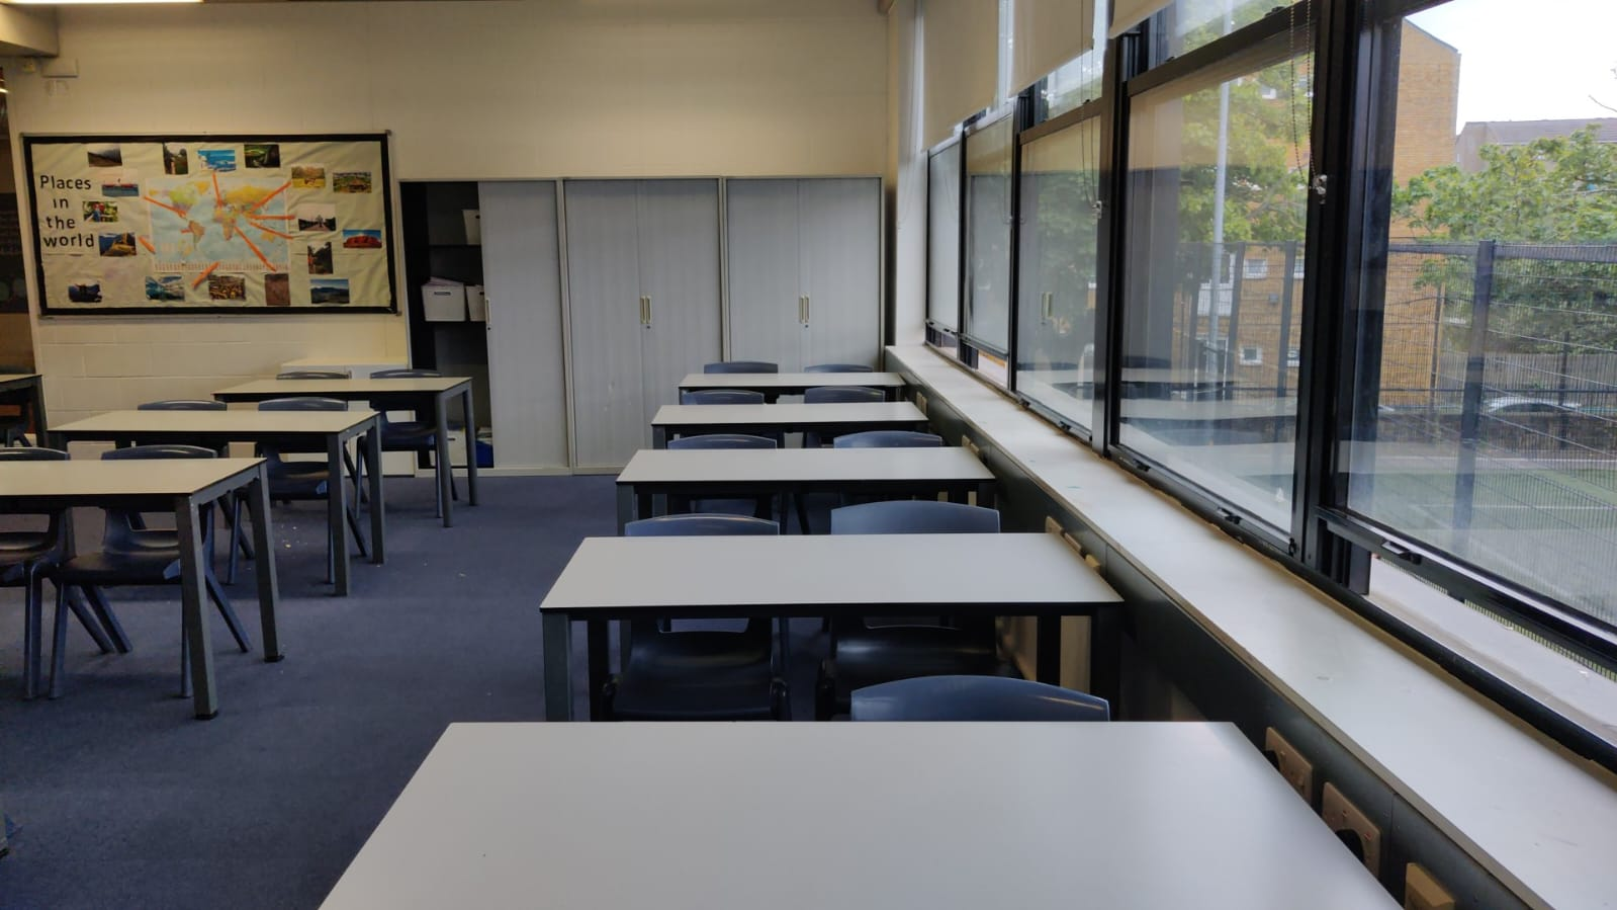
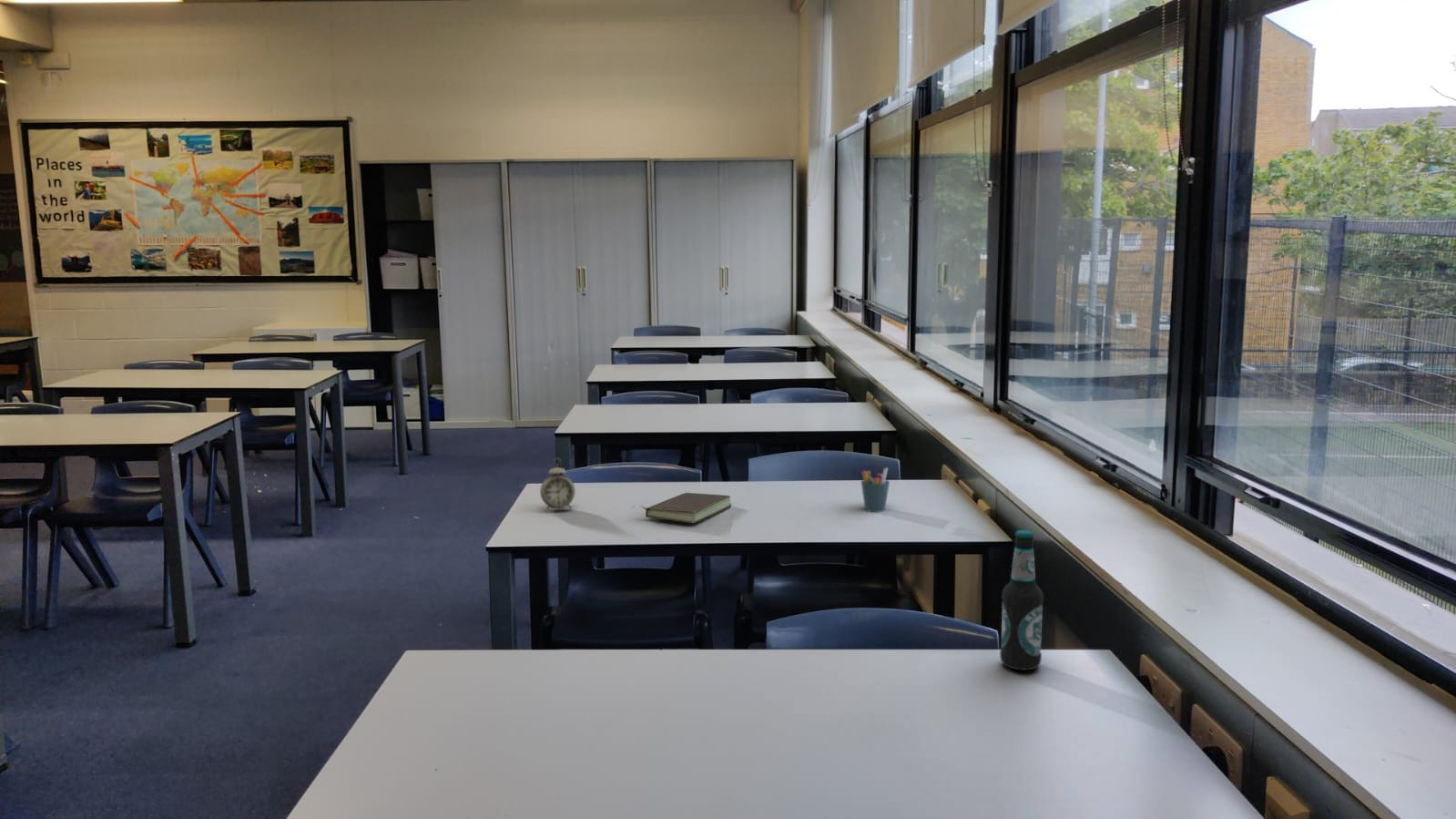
+ alarm clock (557, 484)
+ pen holder (874, 487)
+ book (681, 506)
+ bottle (1022, 599)
